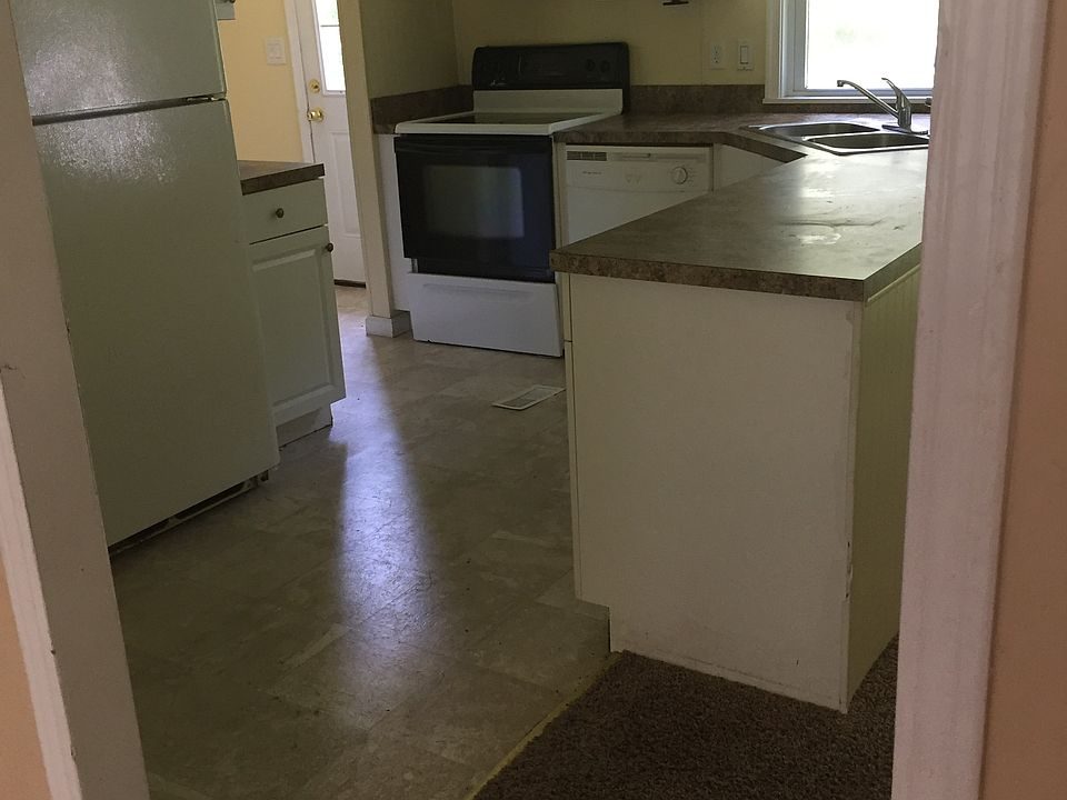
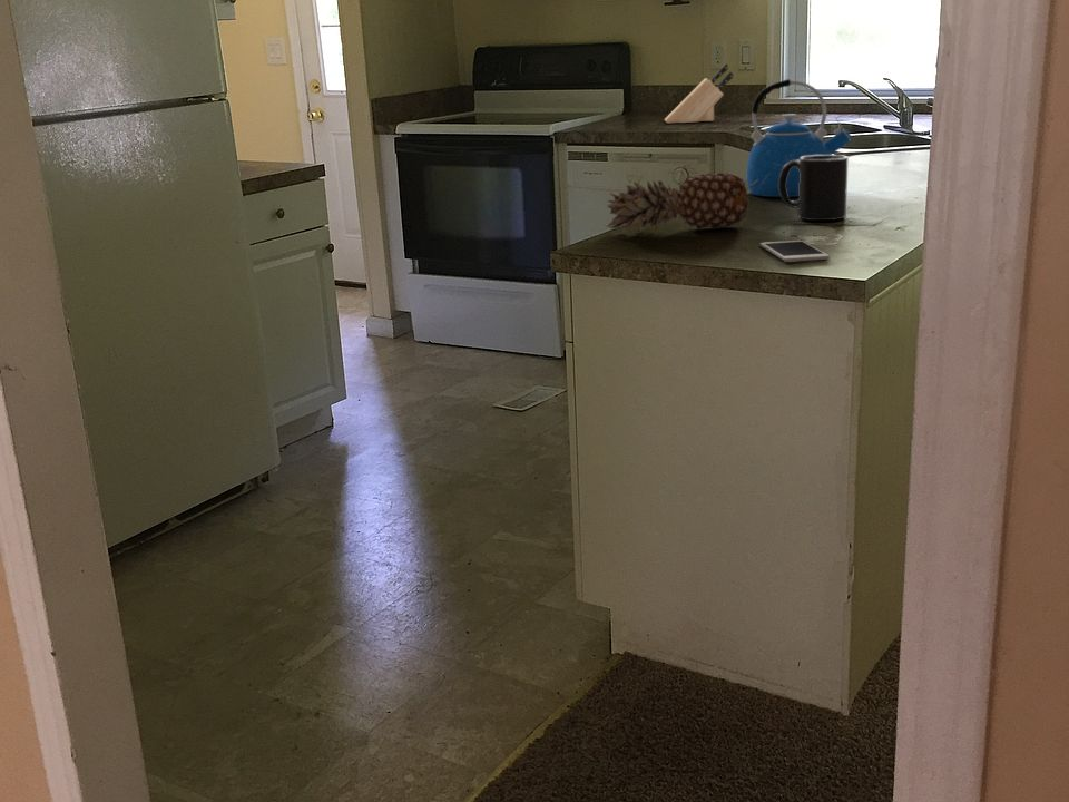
+ fruit (681, 202)
+ knife block (698, 92)
+ kettle (798, 136)
+ cell phone (793, 250)
+ mug (814, 187)
